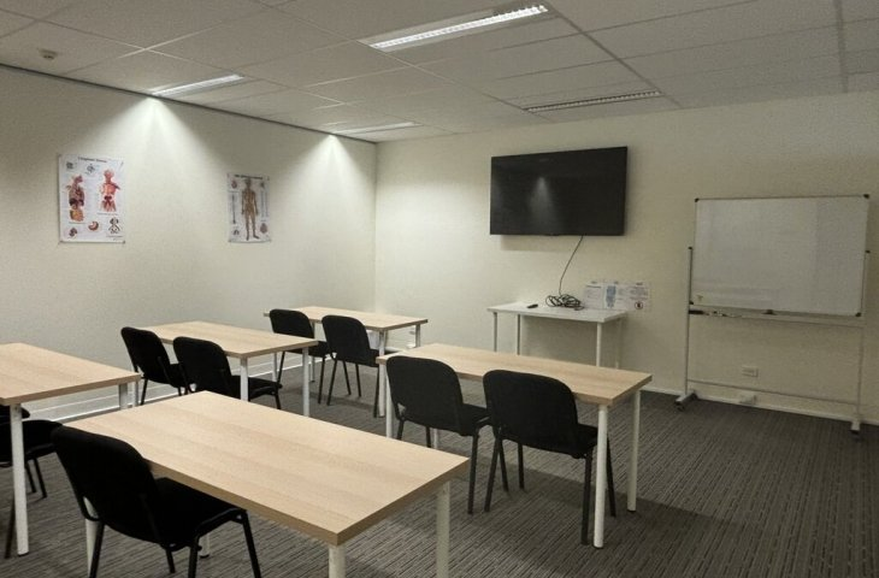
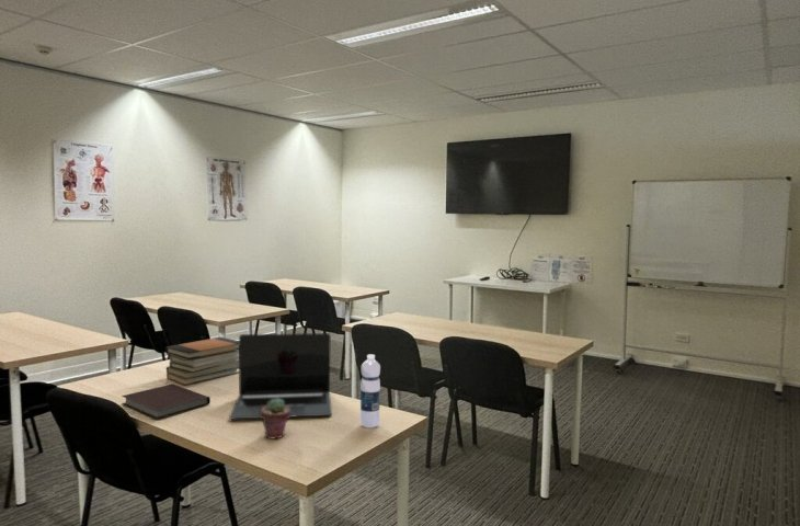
+ notebook (165, 400)
+ water bottle (370, 390)
+ book stack (205, 359)
+ potted succulent (275, 416)
+ laptop (283, 374)
